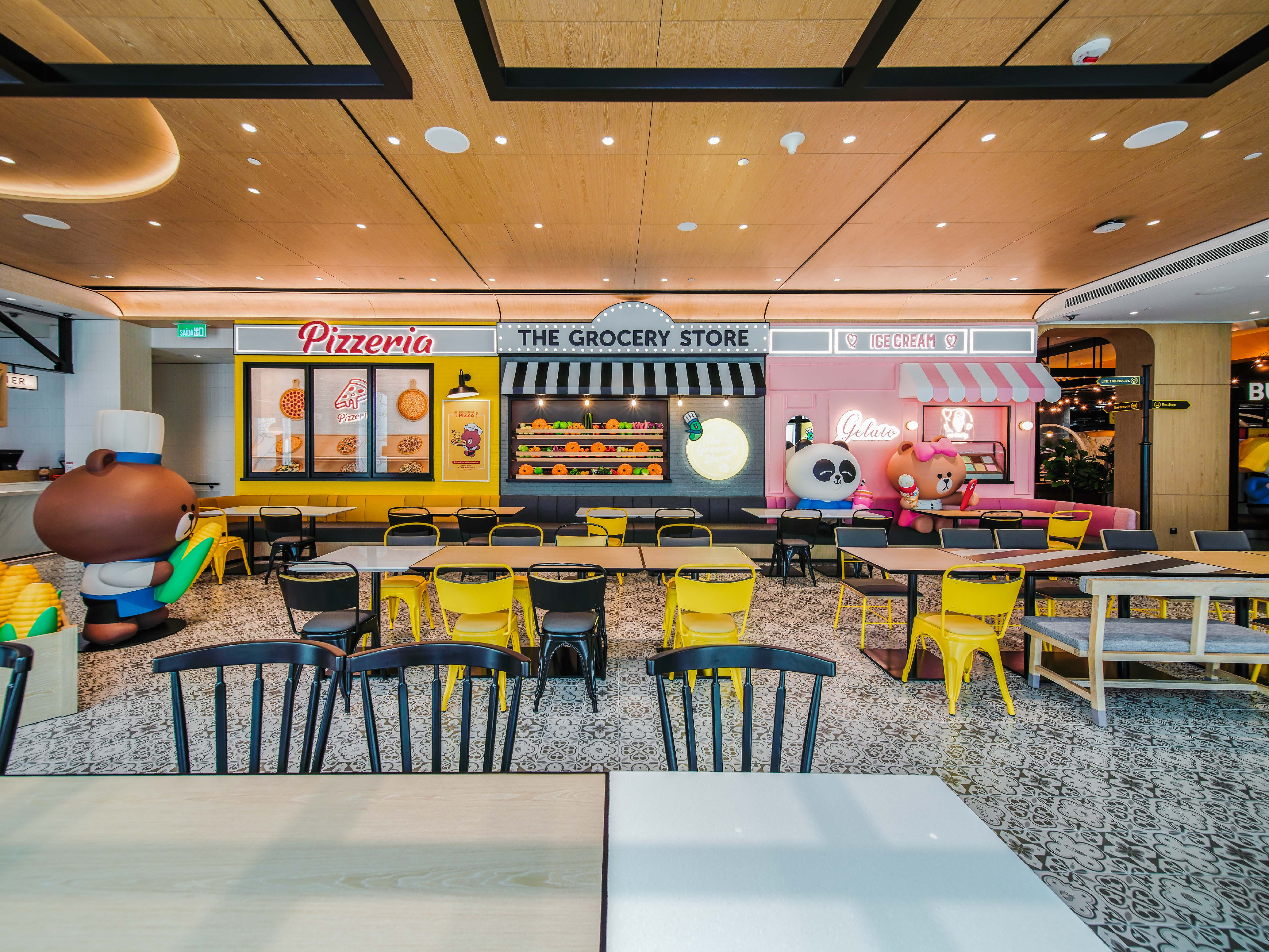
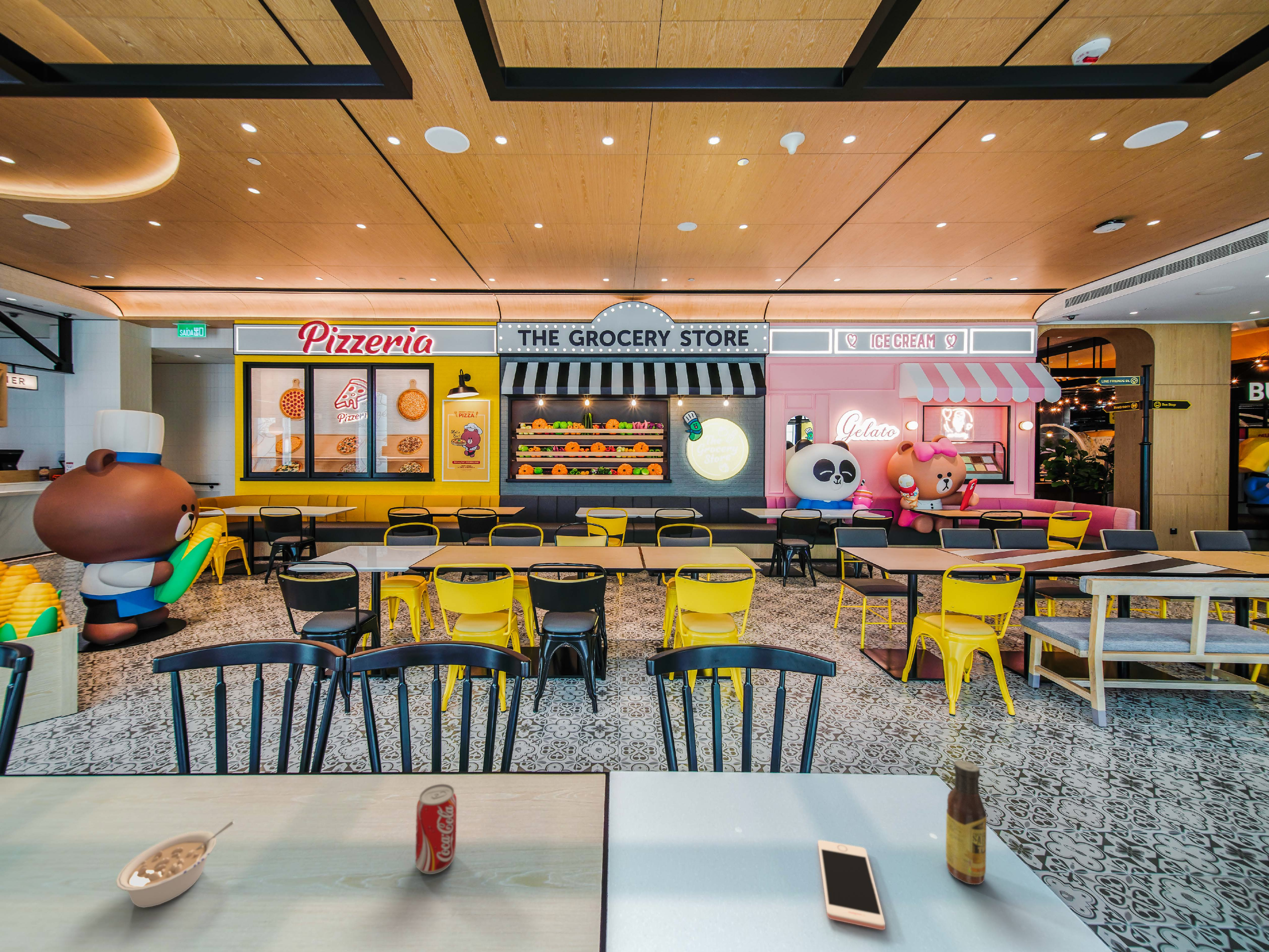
+ sauce bottle (966, 820)
+ soda can (436, 828)
+ cell phone (848, 880)
+ legume (172, 866)
